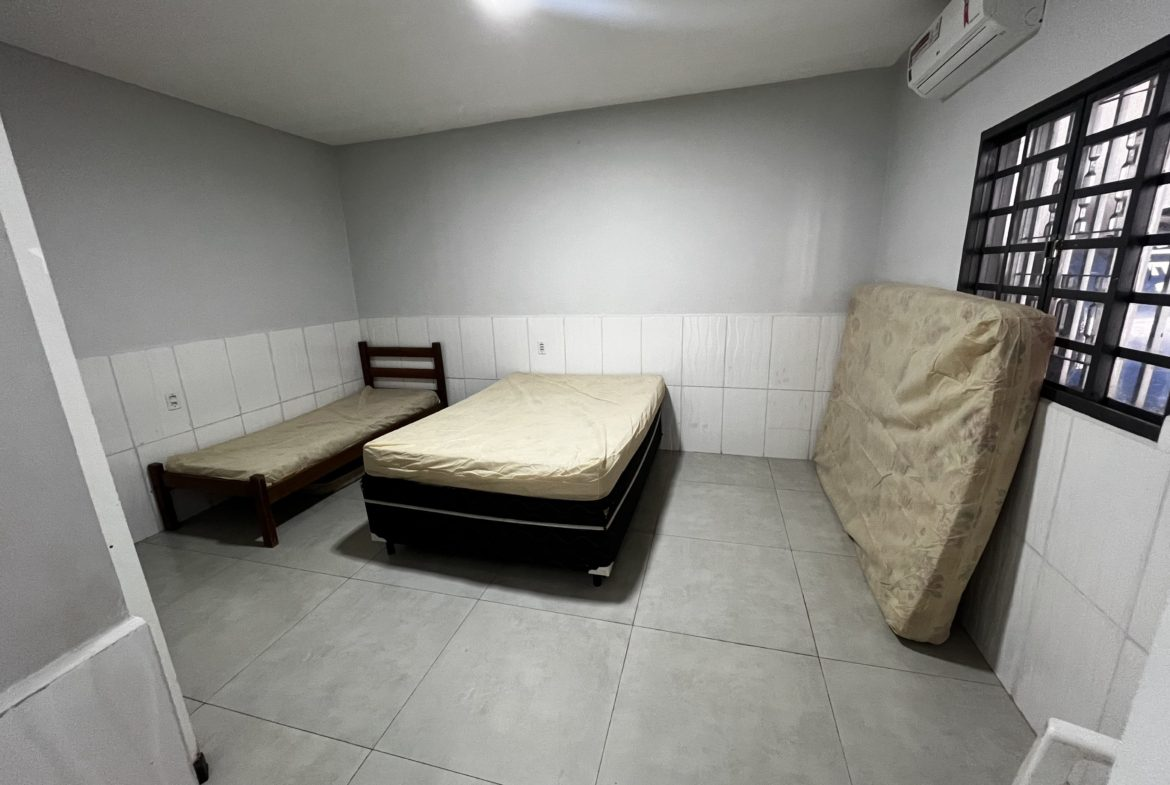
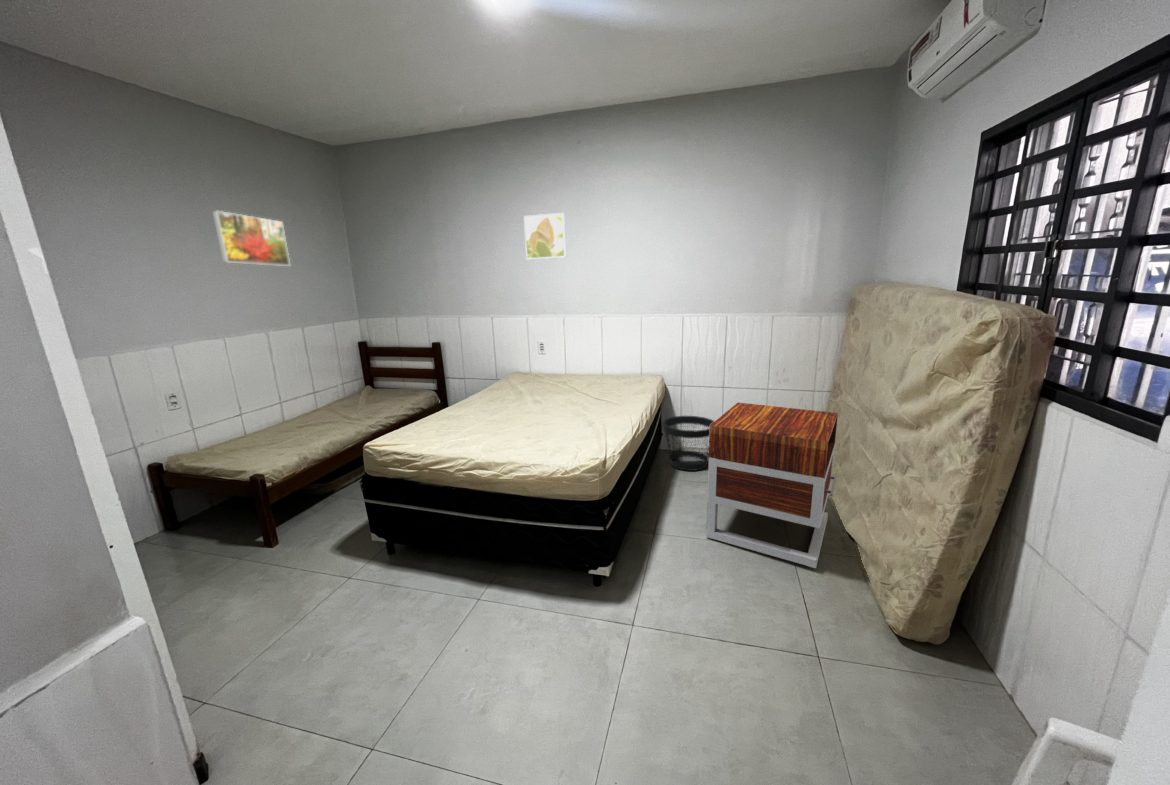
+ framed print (545, 236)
+ wastebasket (688, 442)
+ nightstand (775, 475)
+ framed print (254, 240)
